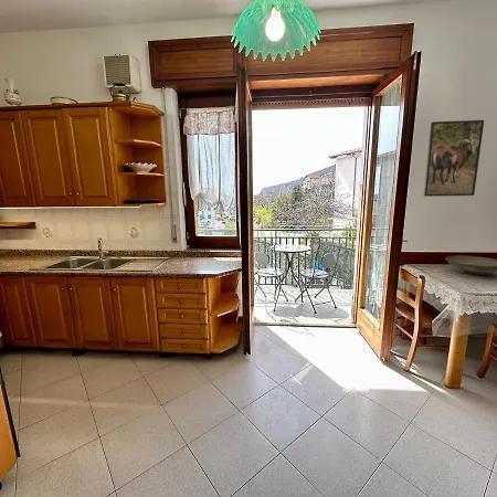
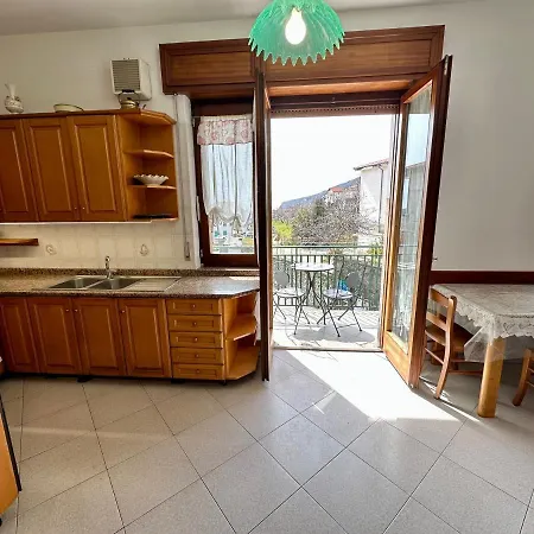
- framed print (453, 159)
- decorative bowl (475, 266)
